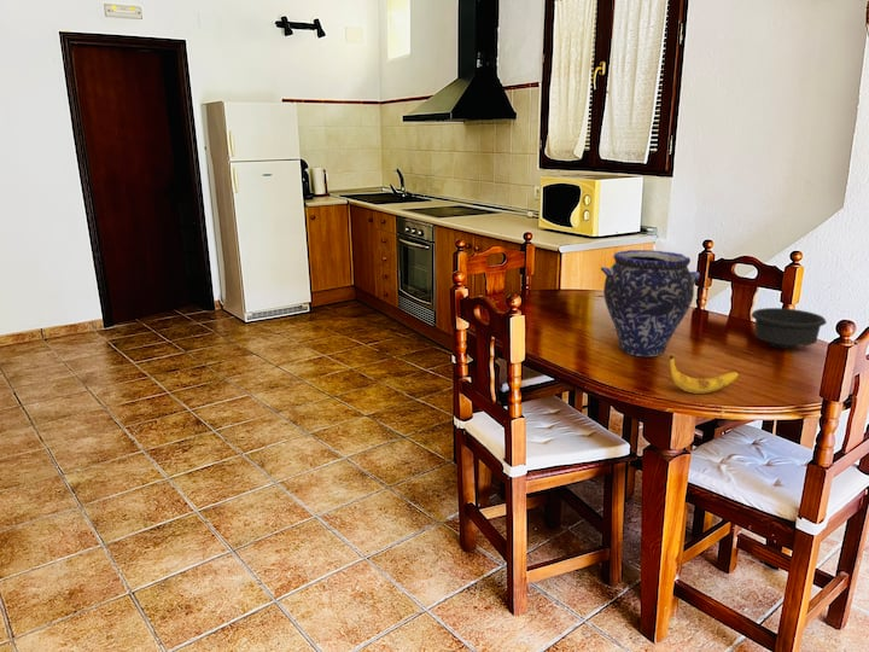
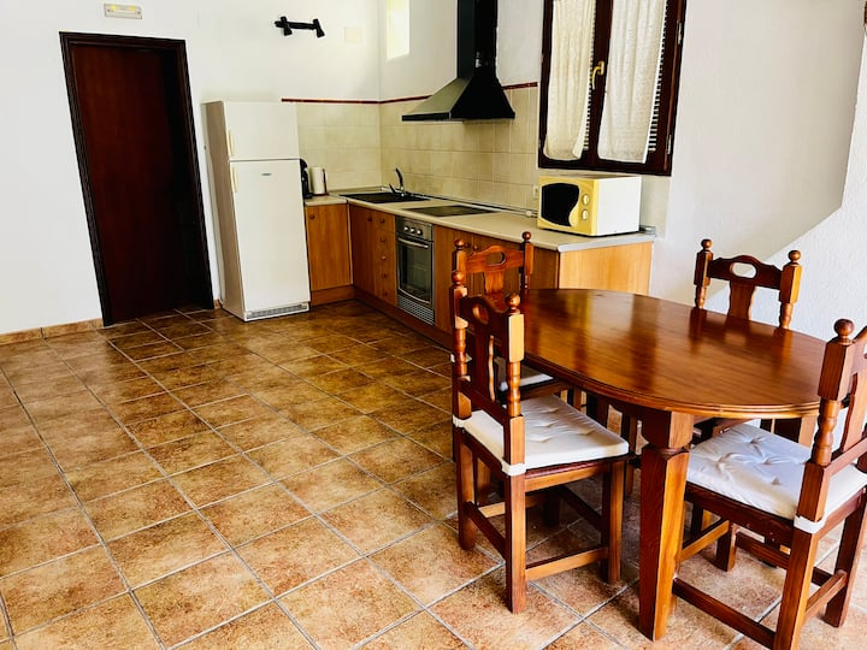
- vase (647, 303)
- bowl (786, 331)
- banana (704, 379)
